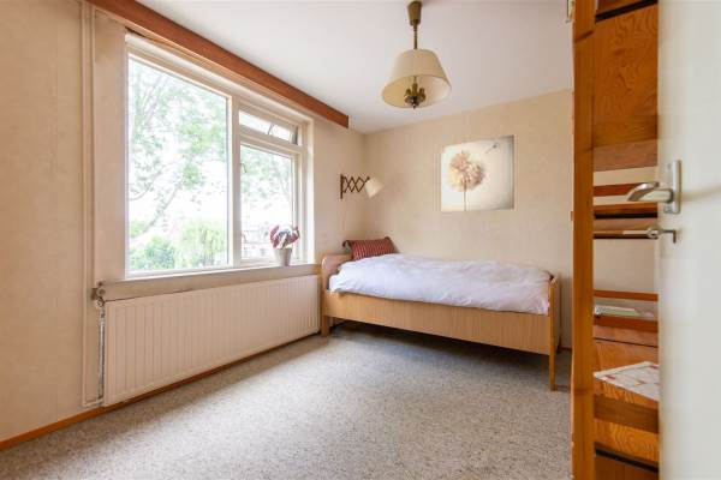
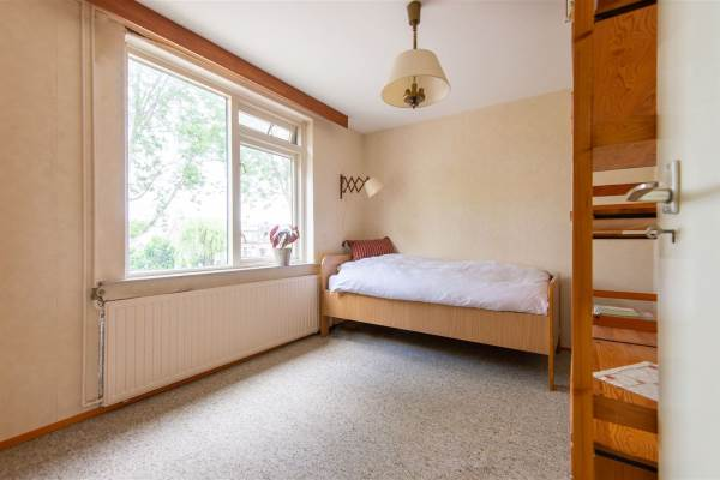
- wall art (475, 175)
